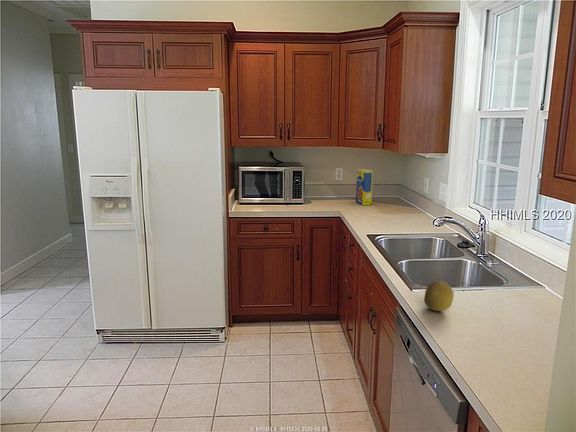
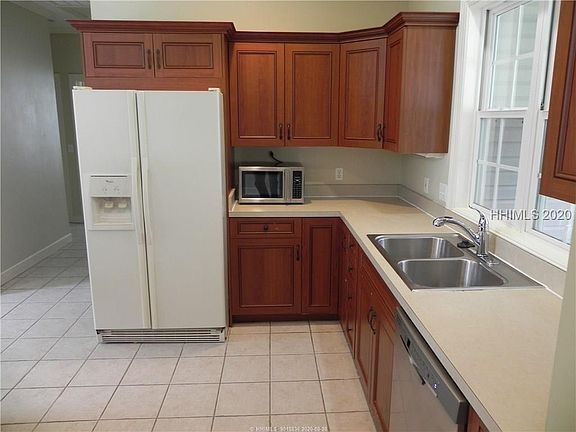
- fruit (438, 296)
- legume (364, 186)
